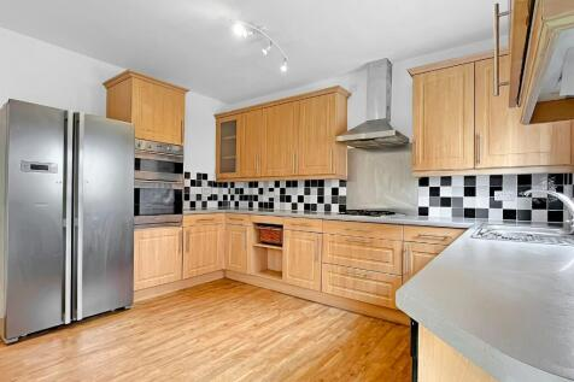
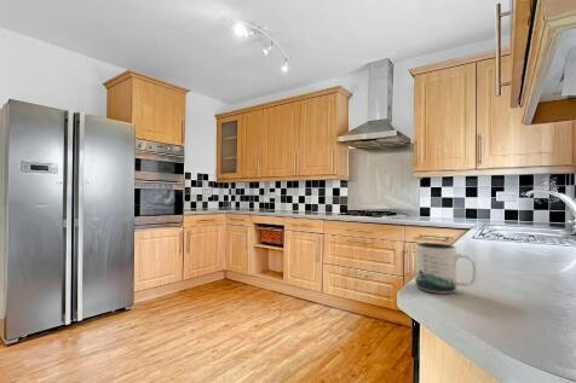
+ mug (444, 267)
